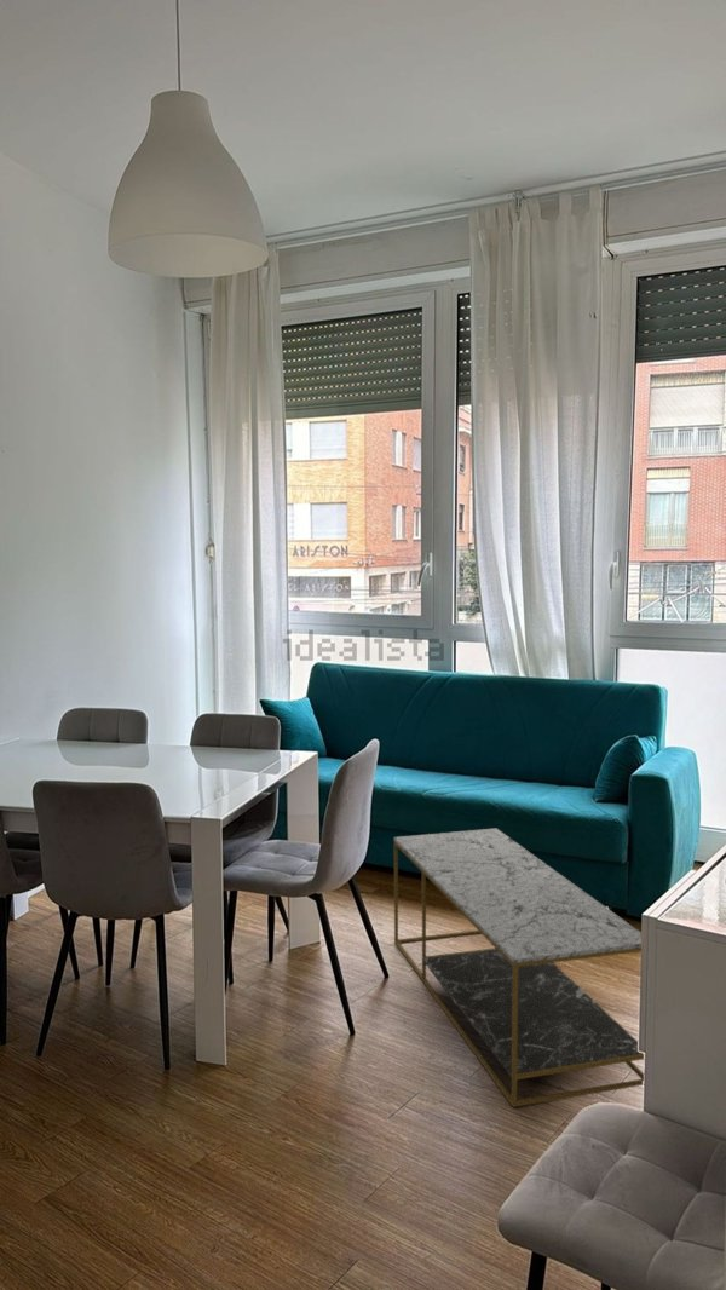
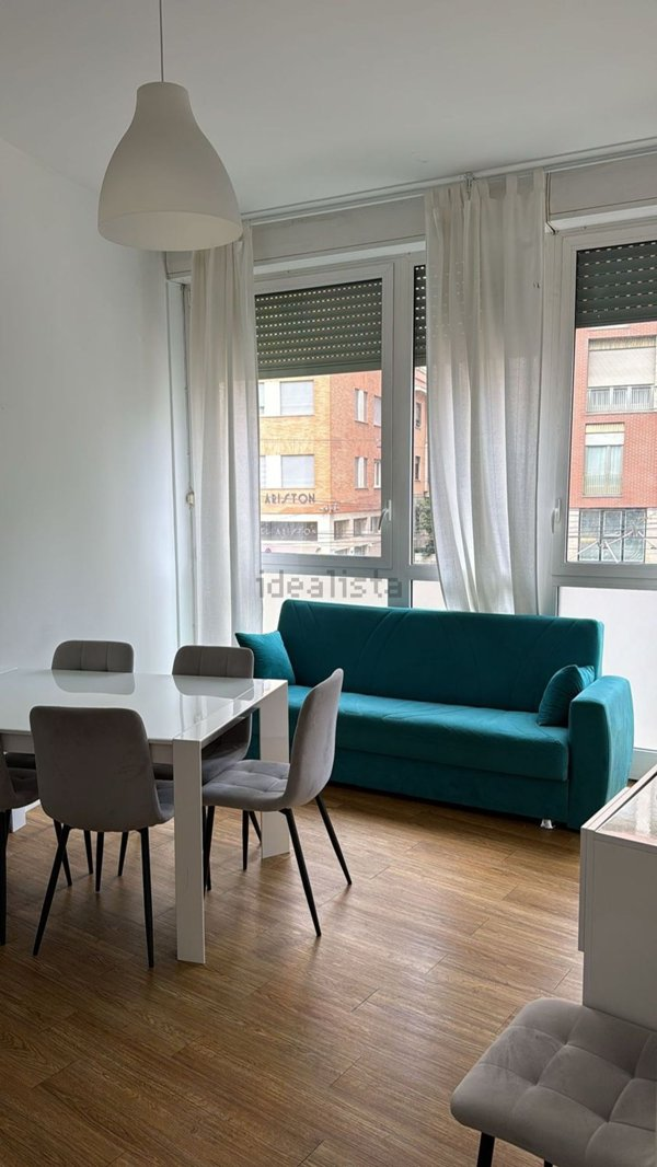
- coffee table (502, 941)
